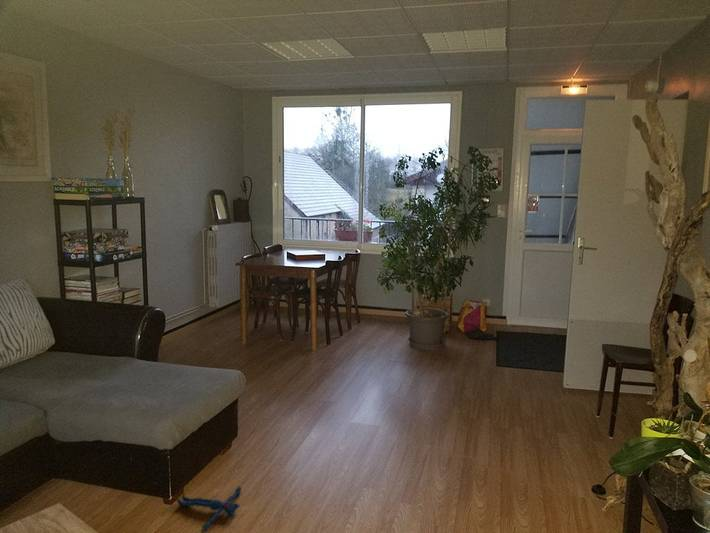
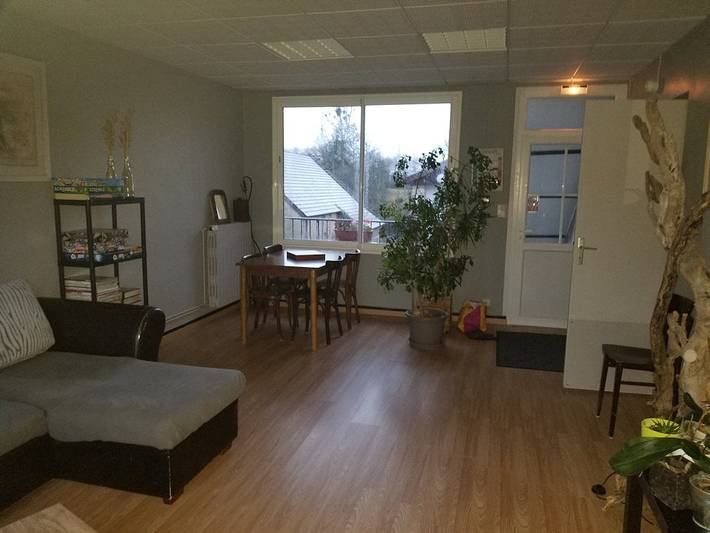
- plush toy (208, 503)
